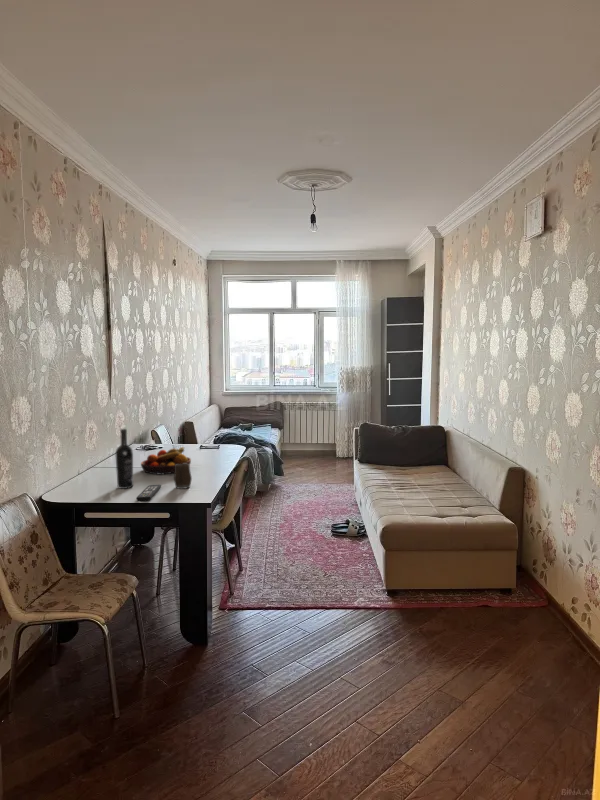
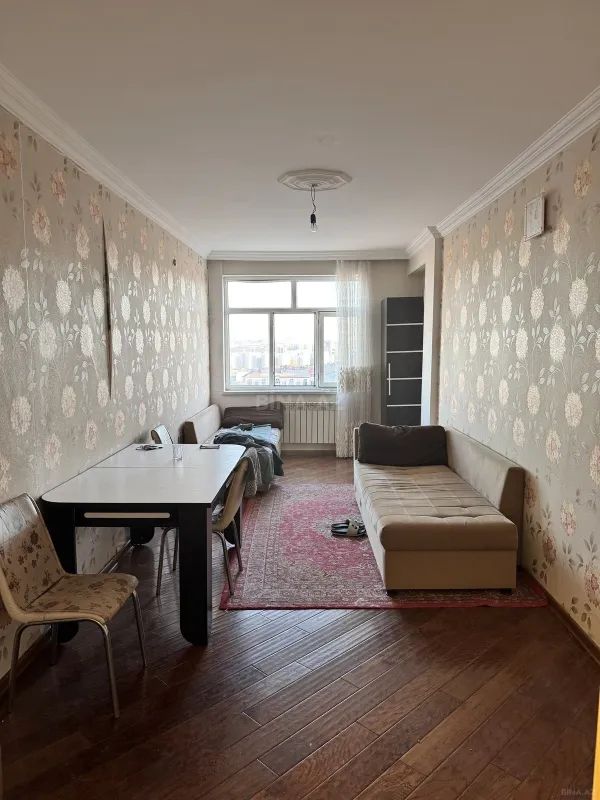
- remote control (149, 492)
- wine bottle (124, 458)
- fruit bowl (166, 459)
- mug (183, 474)
